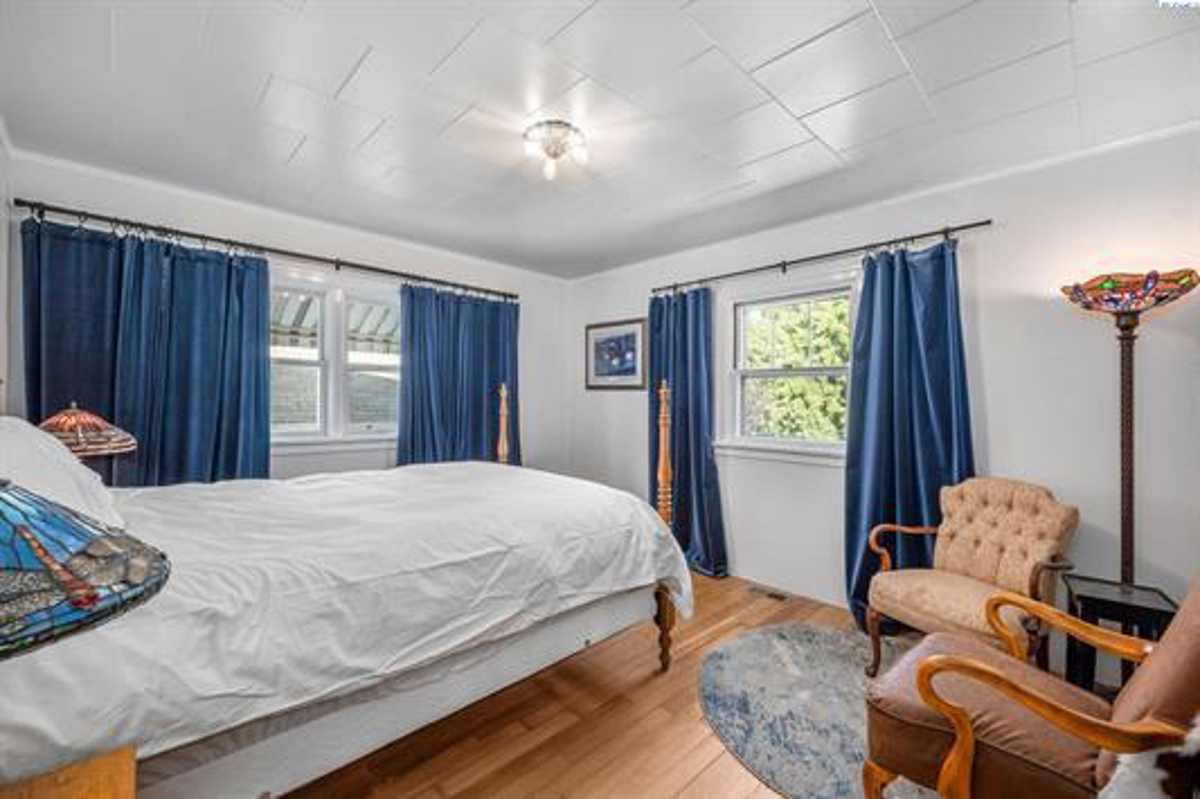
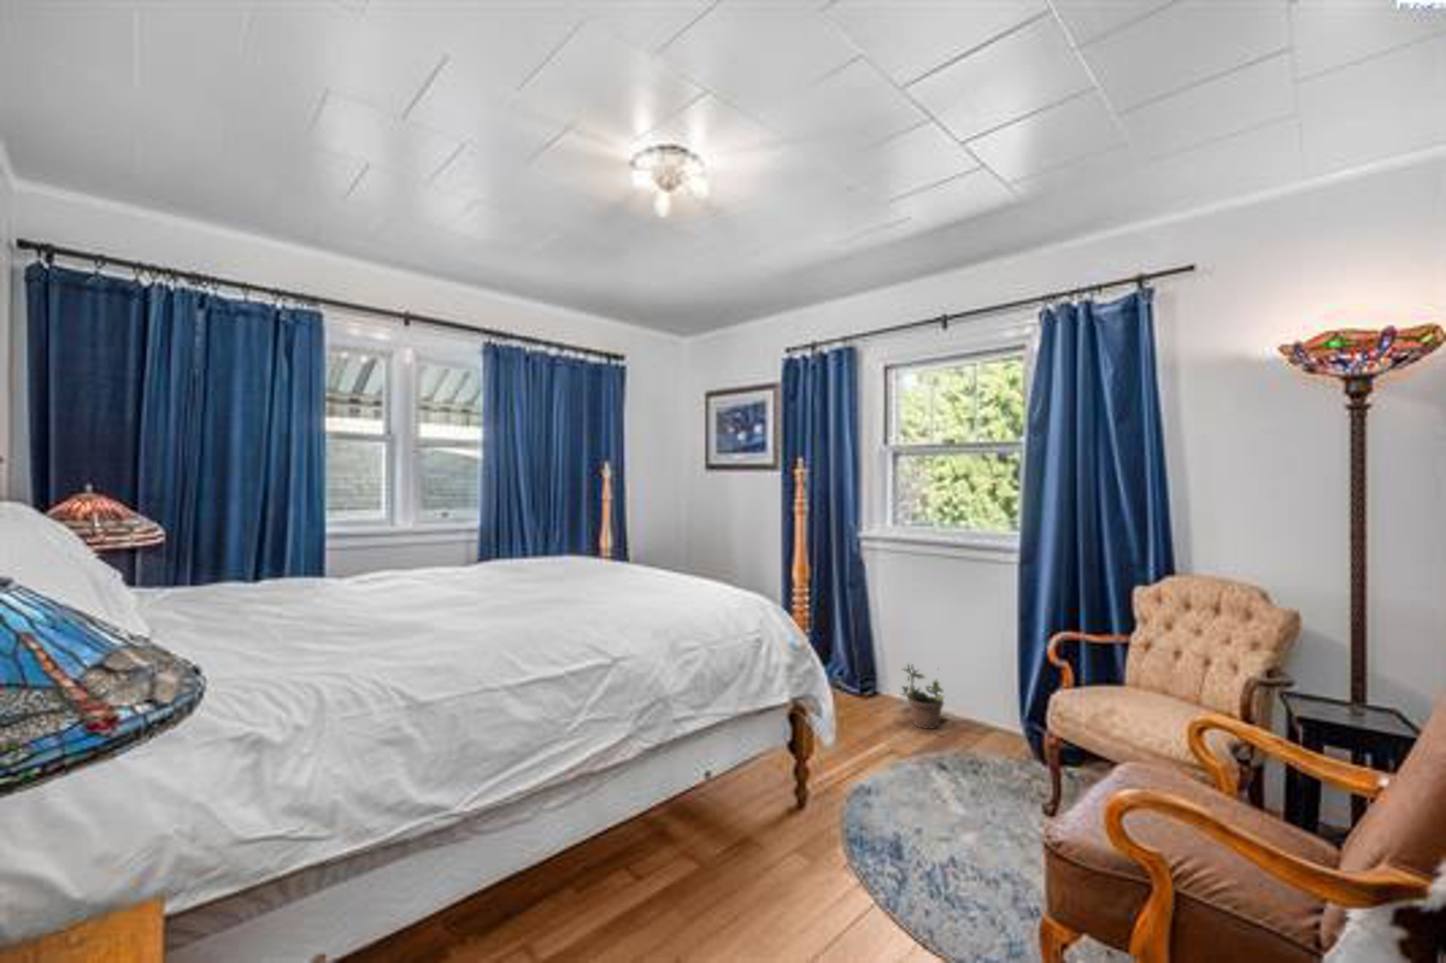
+ potted plant (924, 692)
